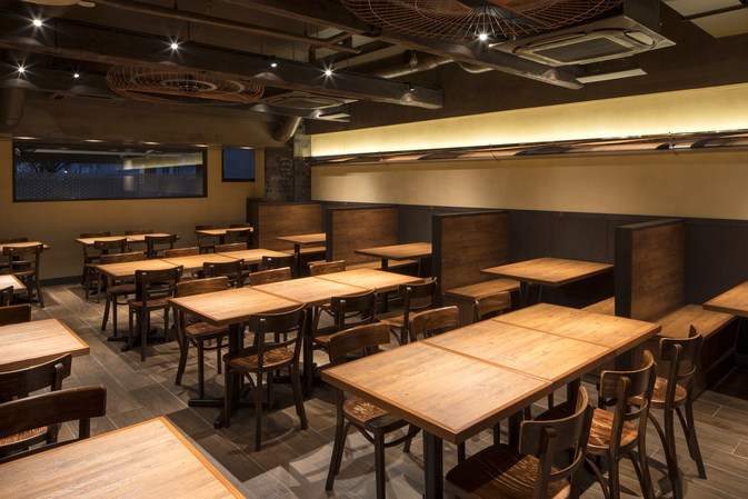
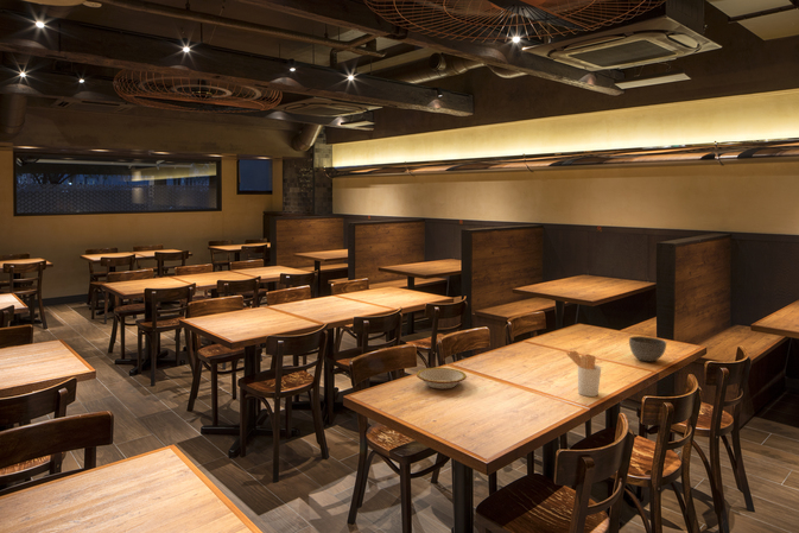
+ bowl (647, 349)
+ bowl (440, 379)
+ utensil holder (583, 372)
